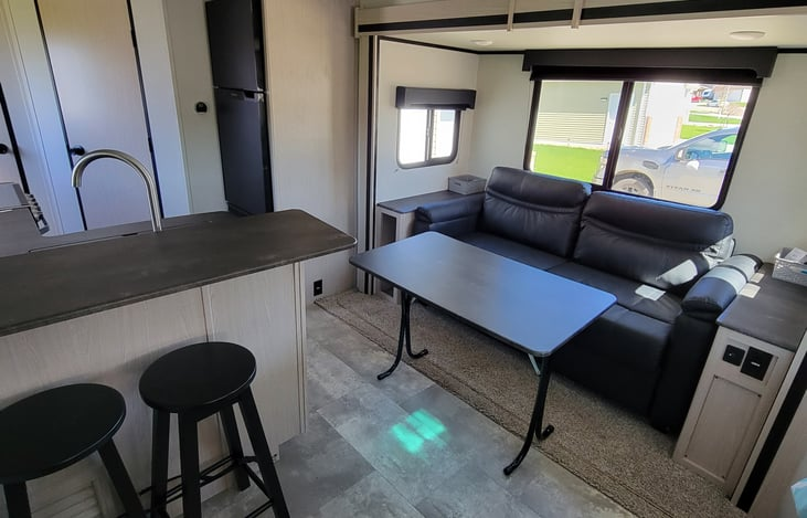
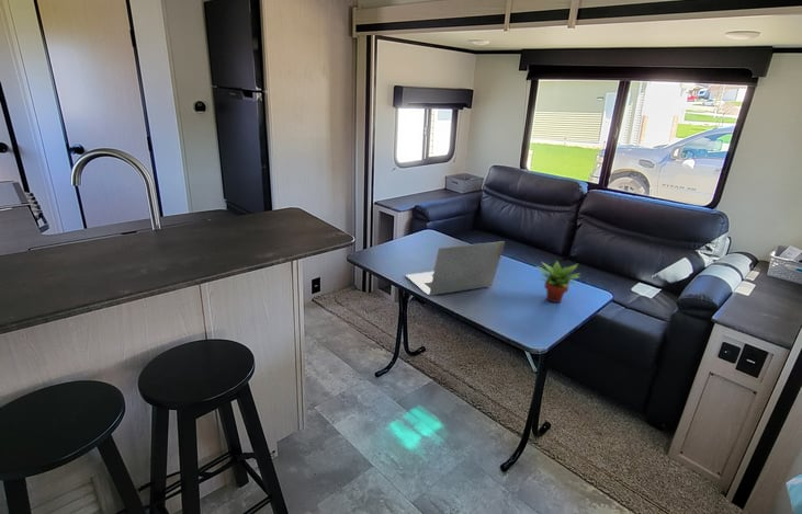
+ laptop (452, 259)
+ succulent plant (556, 282)
